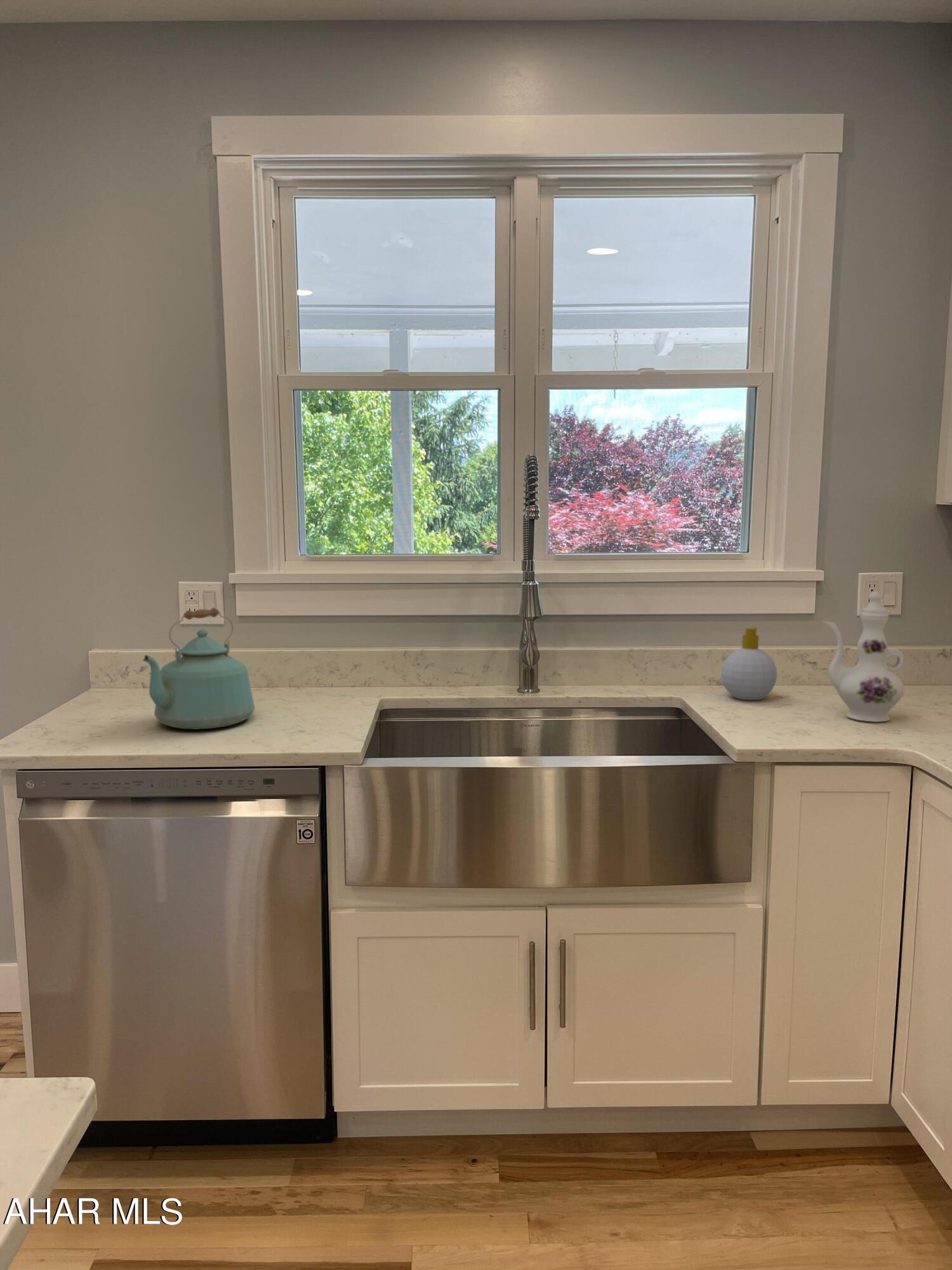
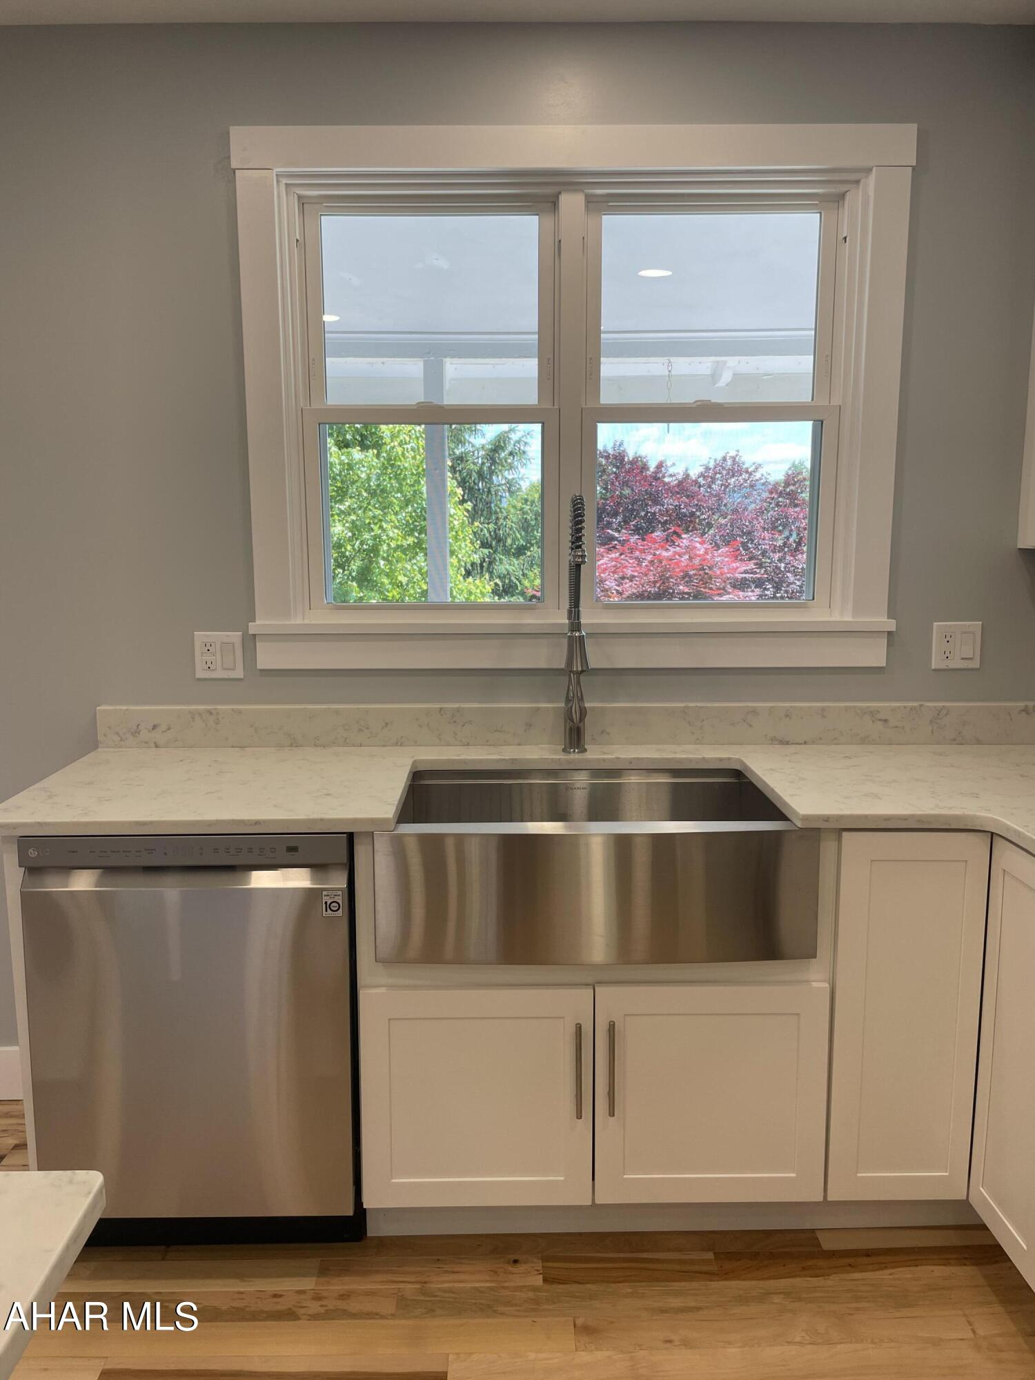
- kettle (195, 666)
- chinaware (863, 655)
- soap bottle (749, 663)
